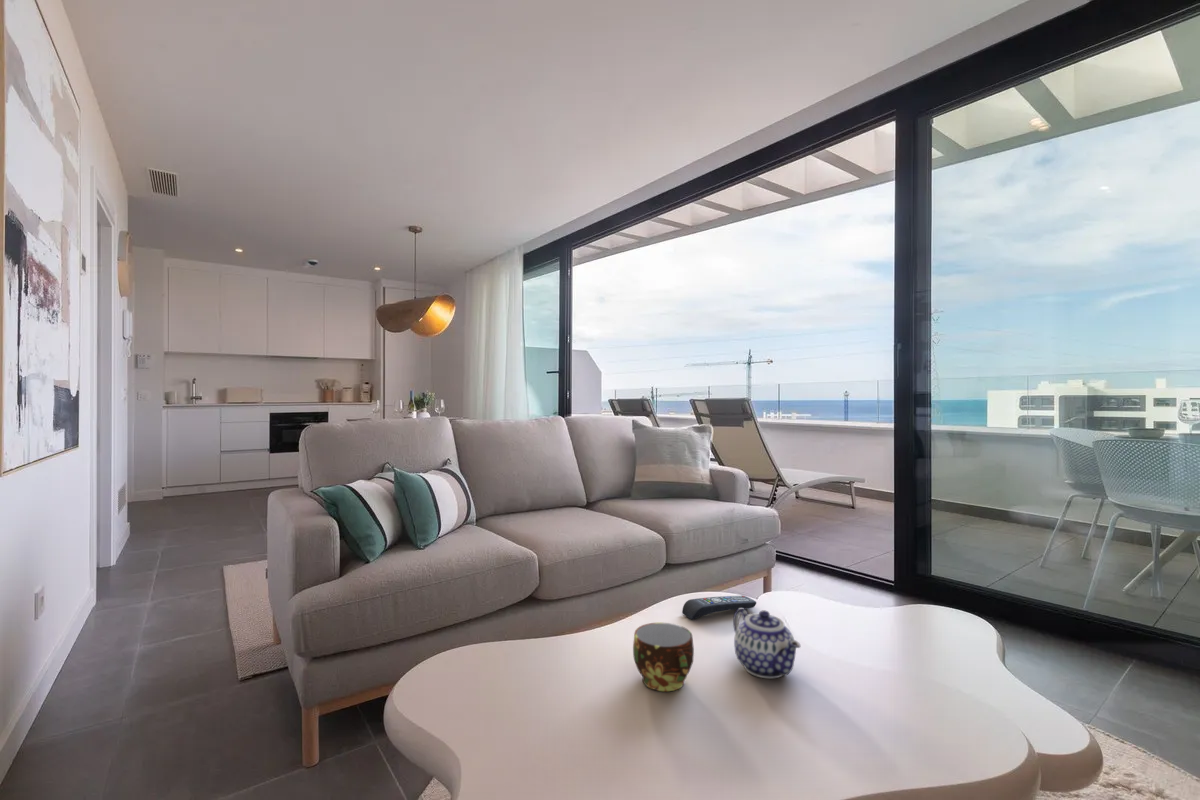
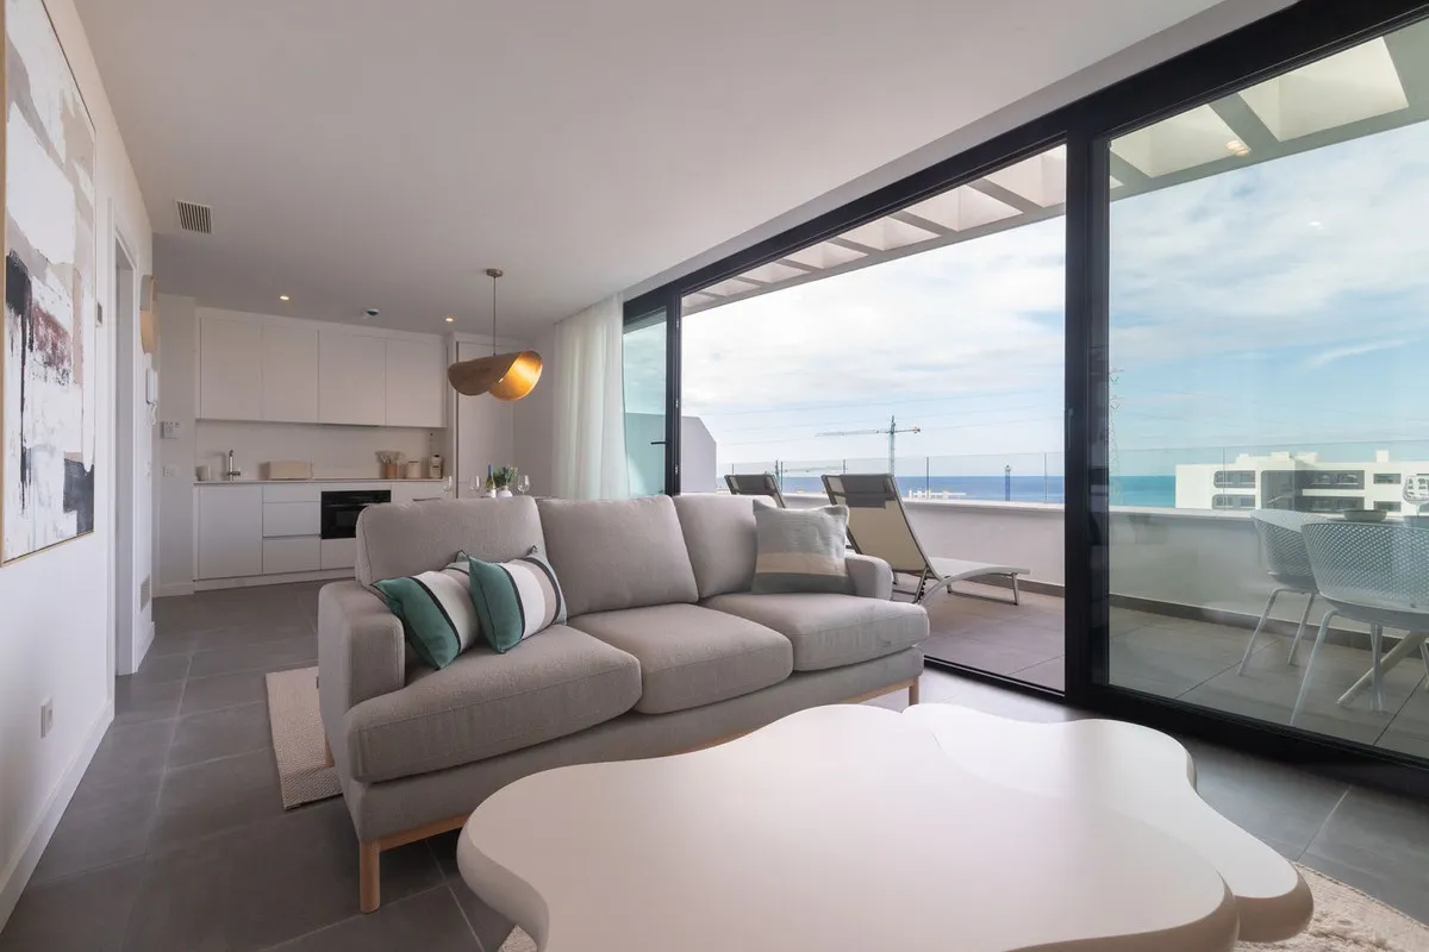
- cup (666, 658)
- remote control (719, 604)
- teapot (764, 639)
